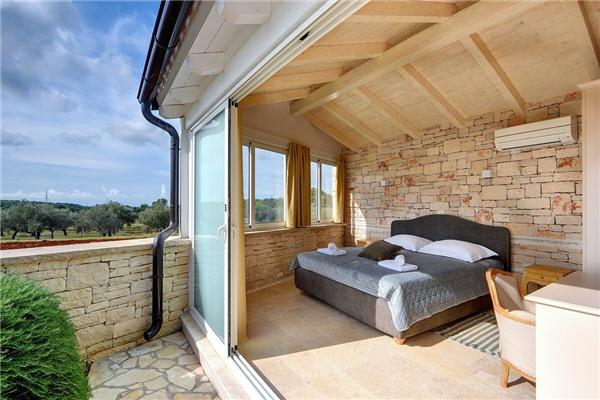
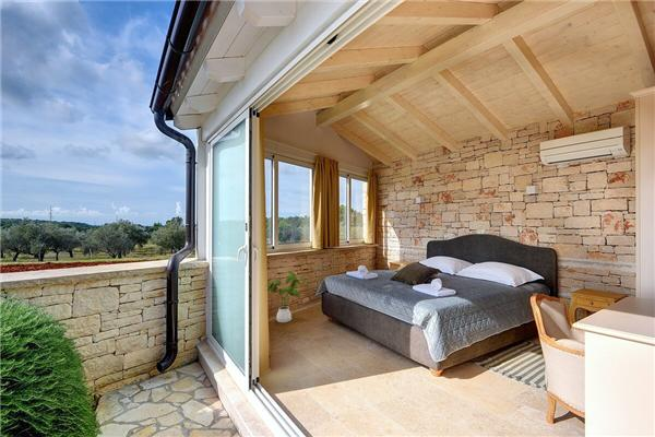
+ house plant (289, 295)
